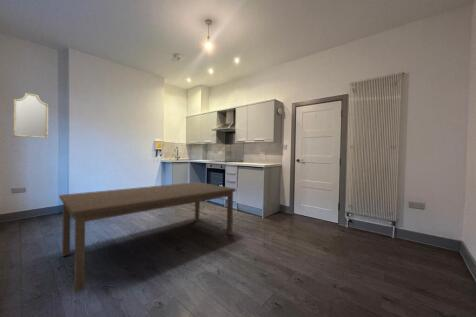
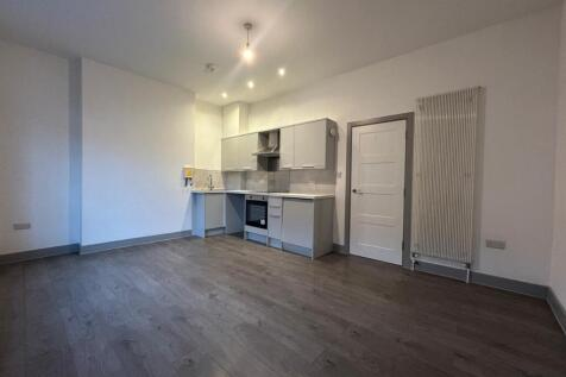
- home mirror (31, 115)
- dining table (158, 208)
